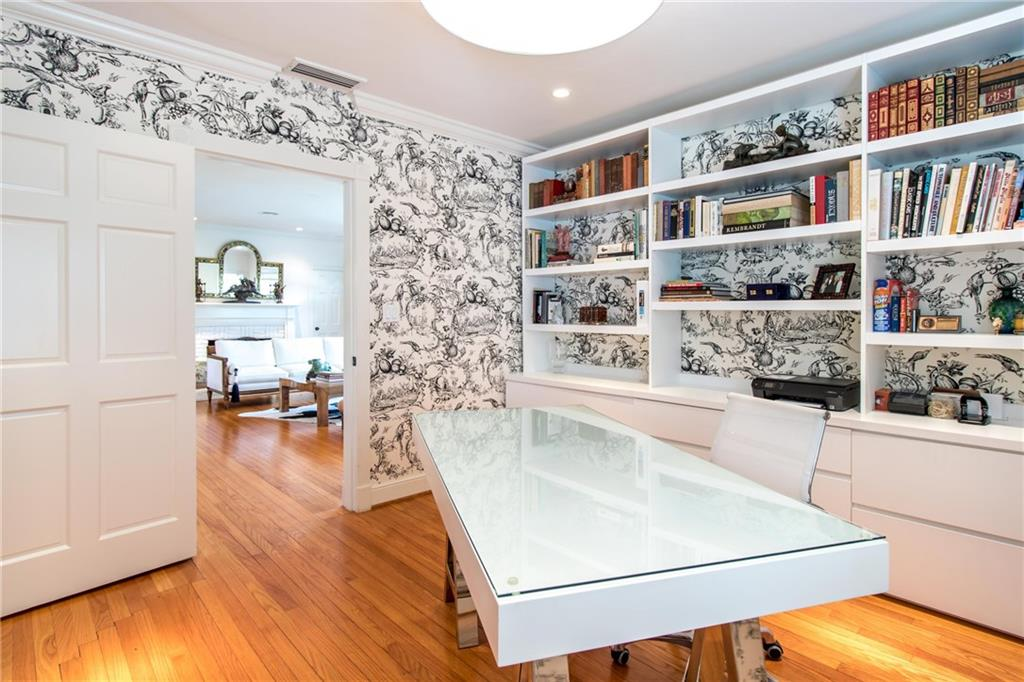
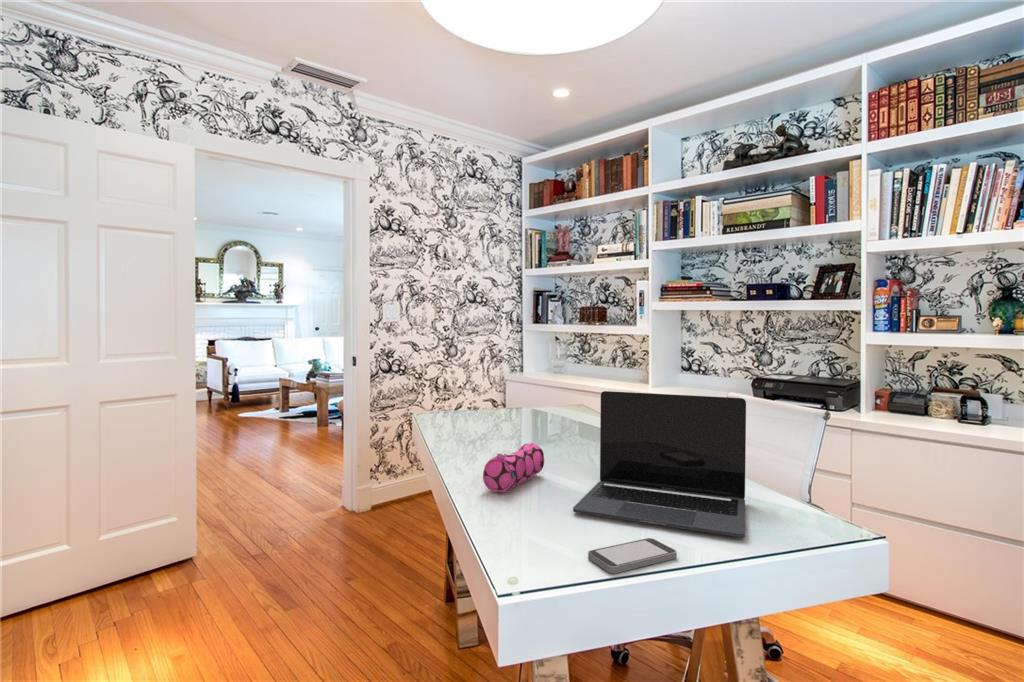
+ laptop (662, 454)
+ pencil case (516, 464)
+ smartphone (632, 554)
